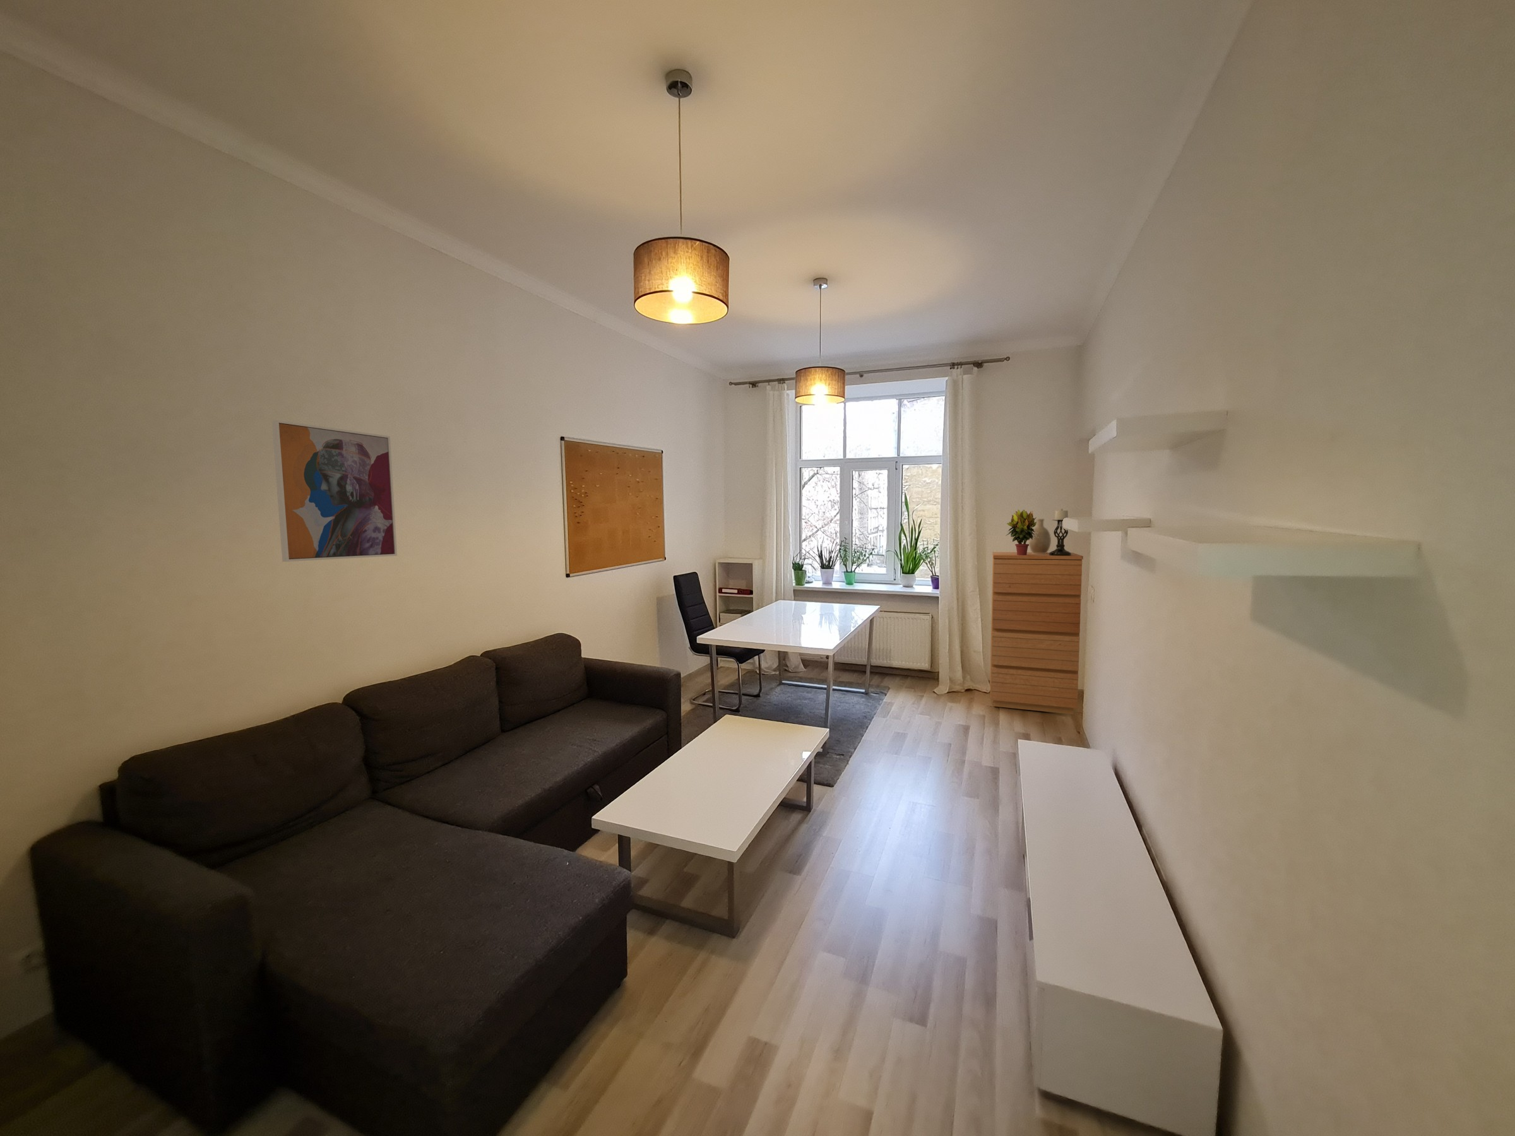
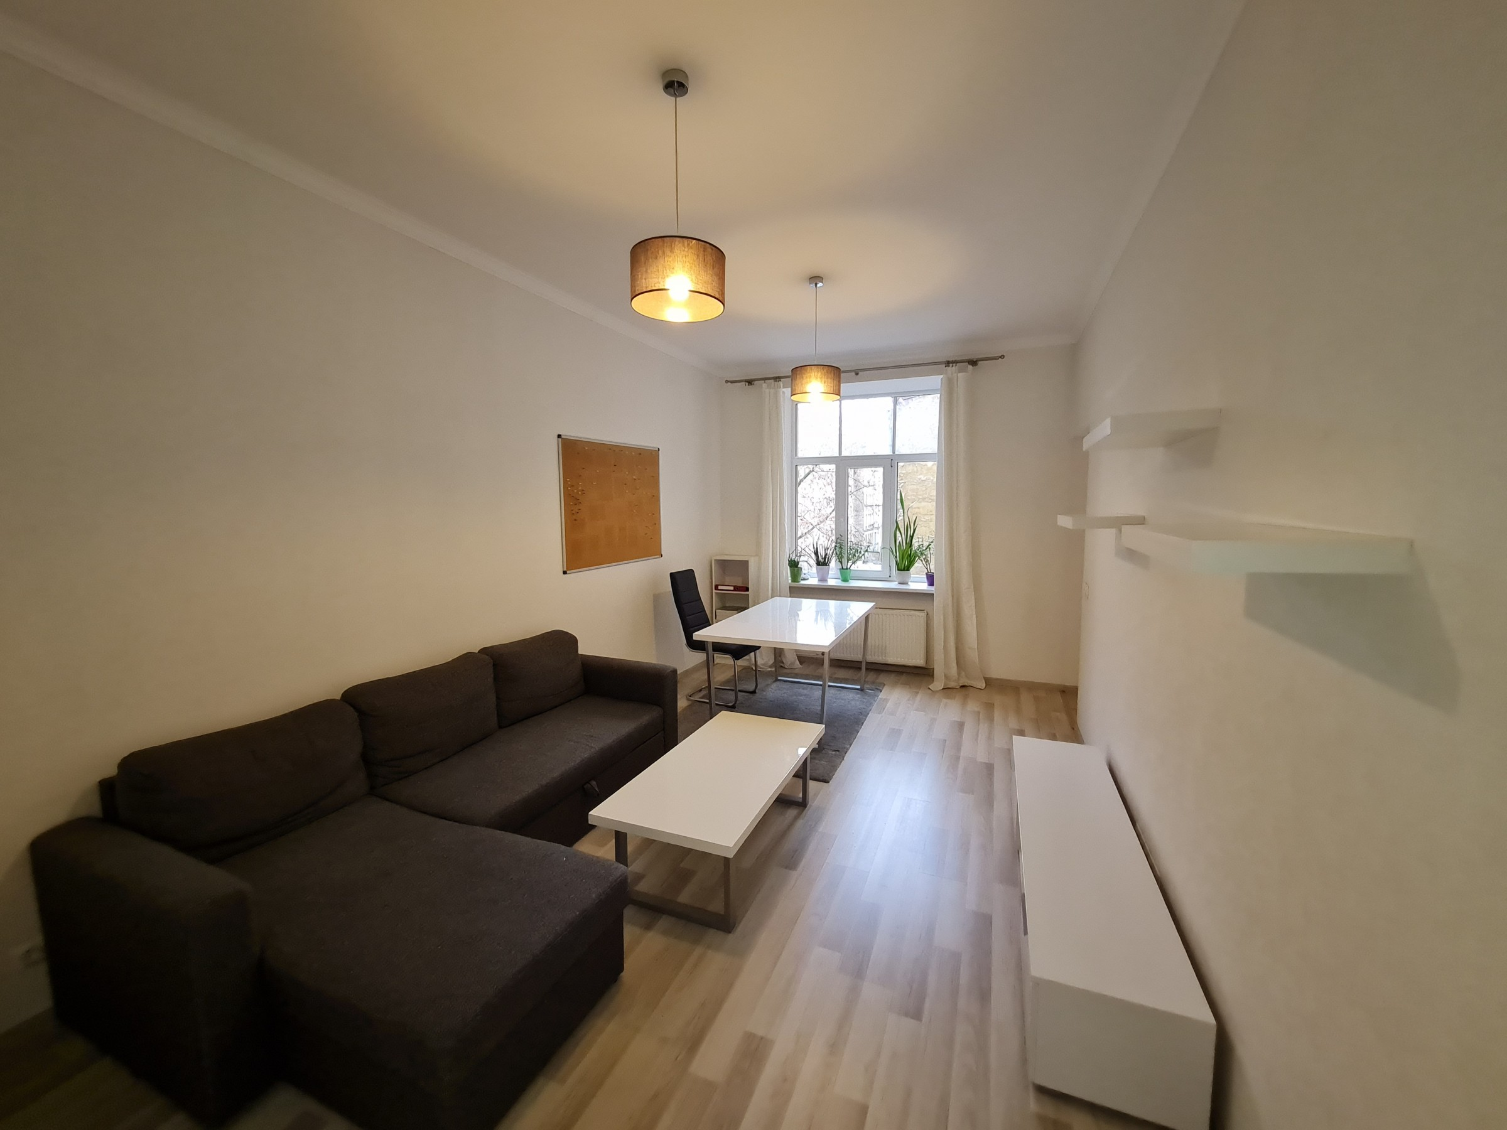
- dresser (1032, 628)
- candle holder (1060, 531)
- decorative vase (1040, 536)
- wall art (340, 494)
- potted plant (1021, 532)
